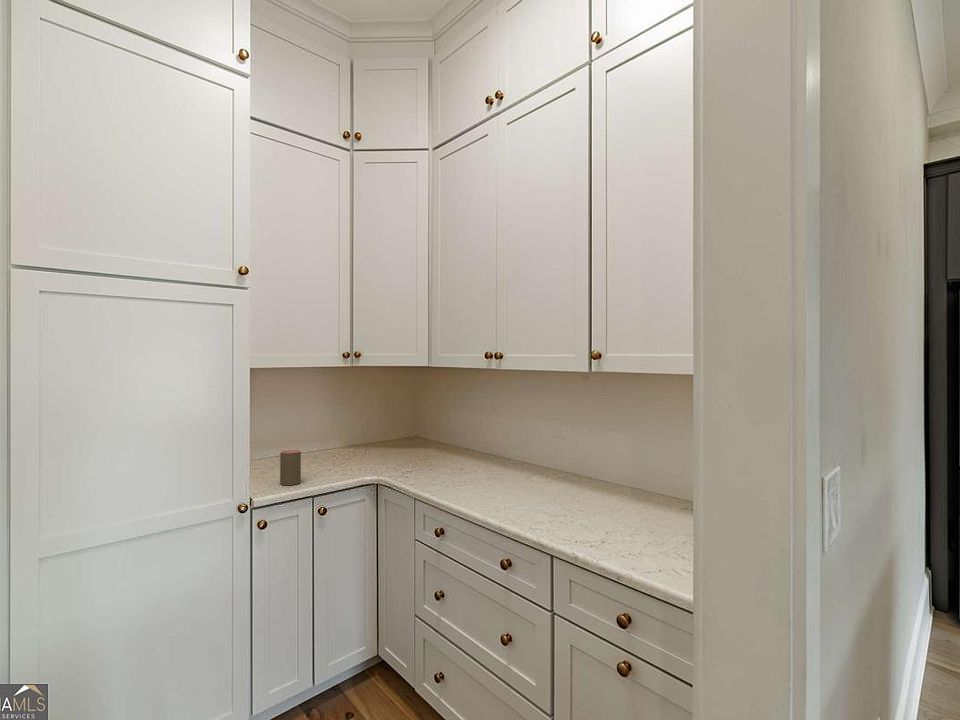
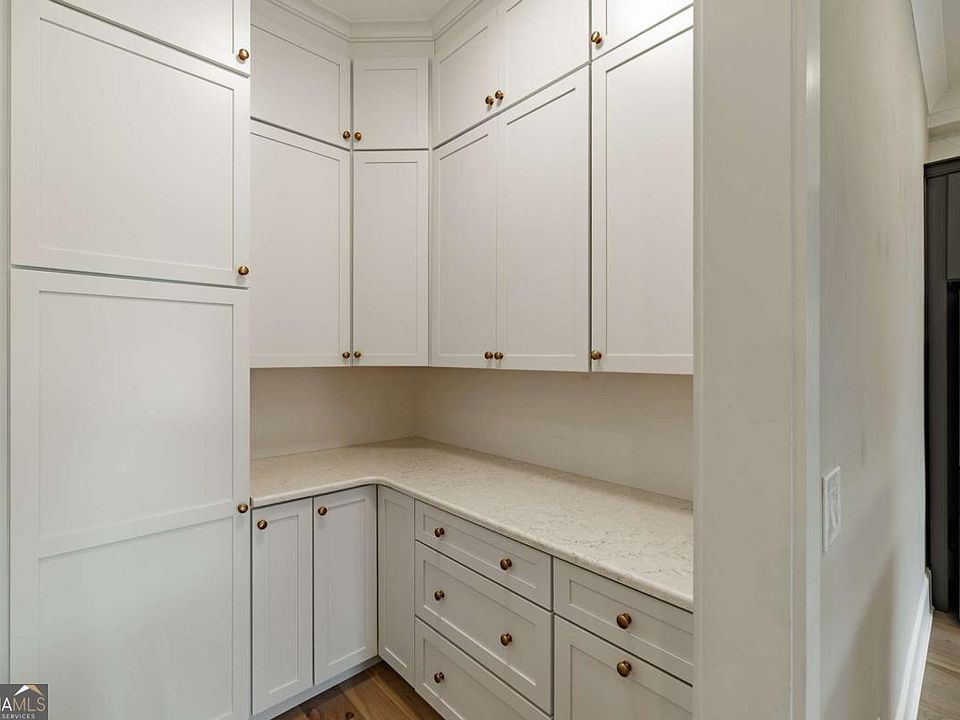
- cup (290, 467)
